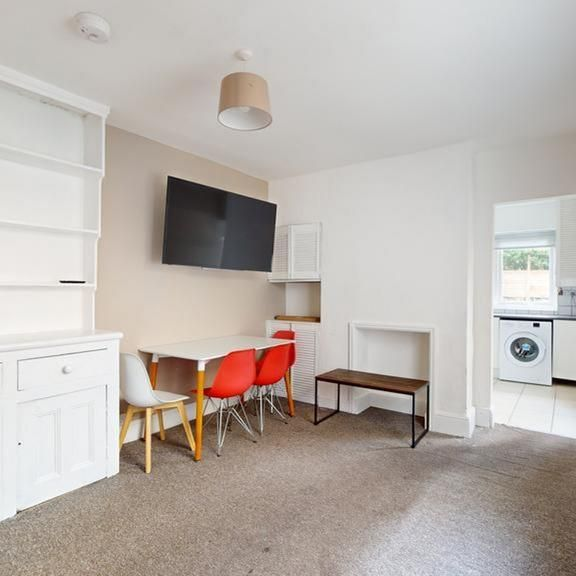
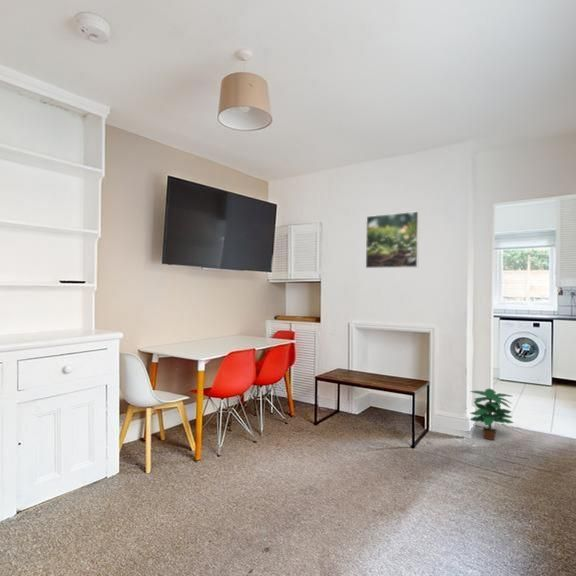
+ potted plant (491, 415)
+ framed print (391, 240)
